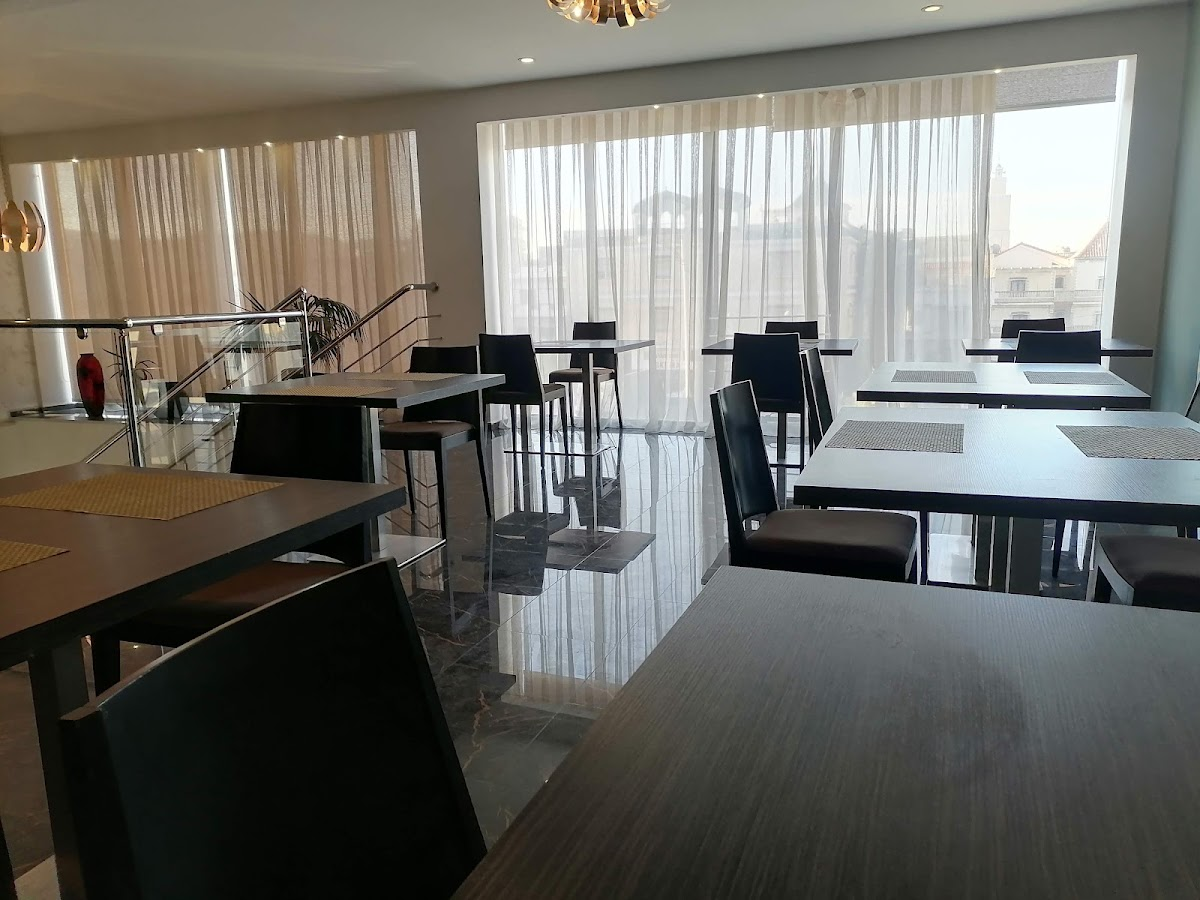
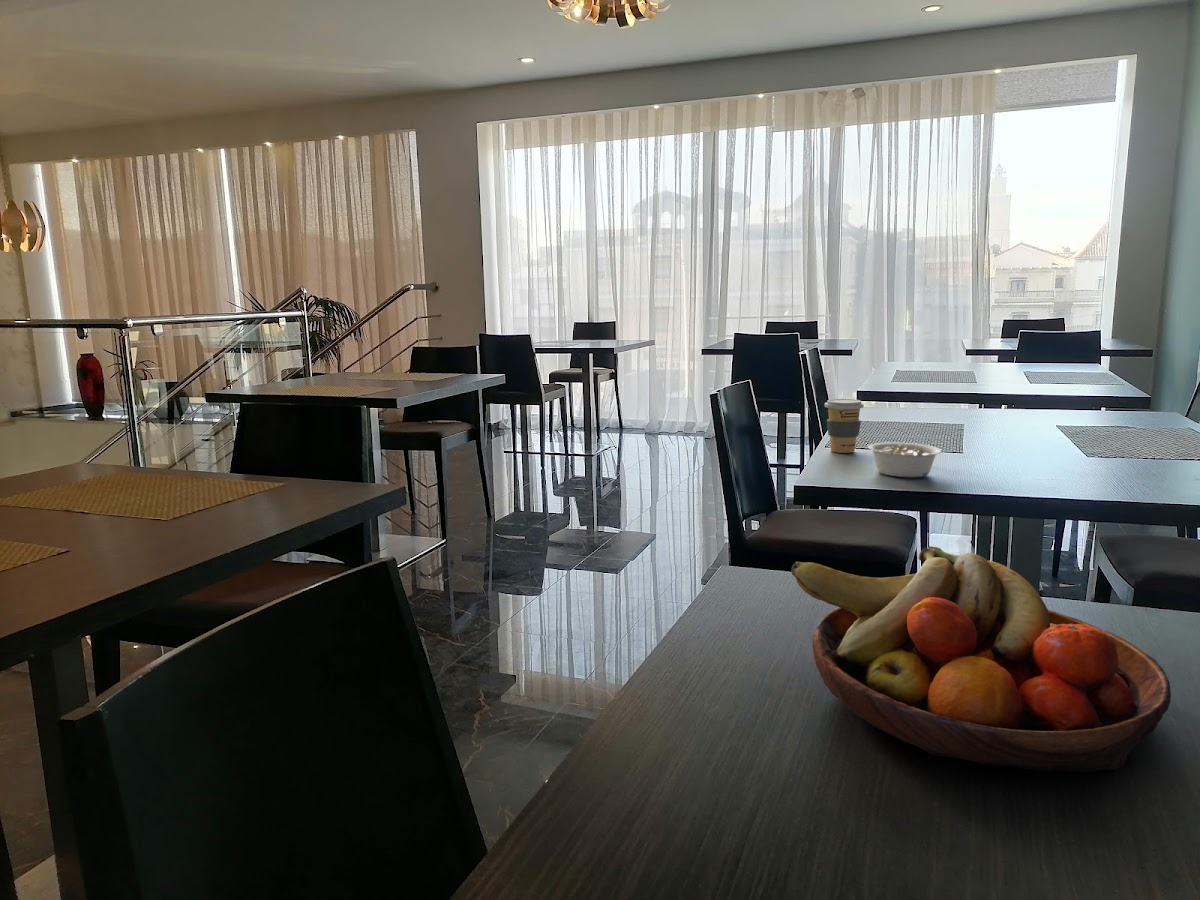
+ legume (906, 458)
+ fruit bowl (975, 637)
+ coffee cup (843, 425)
